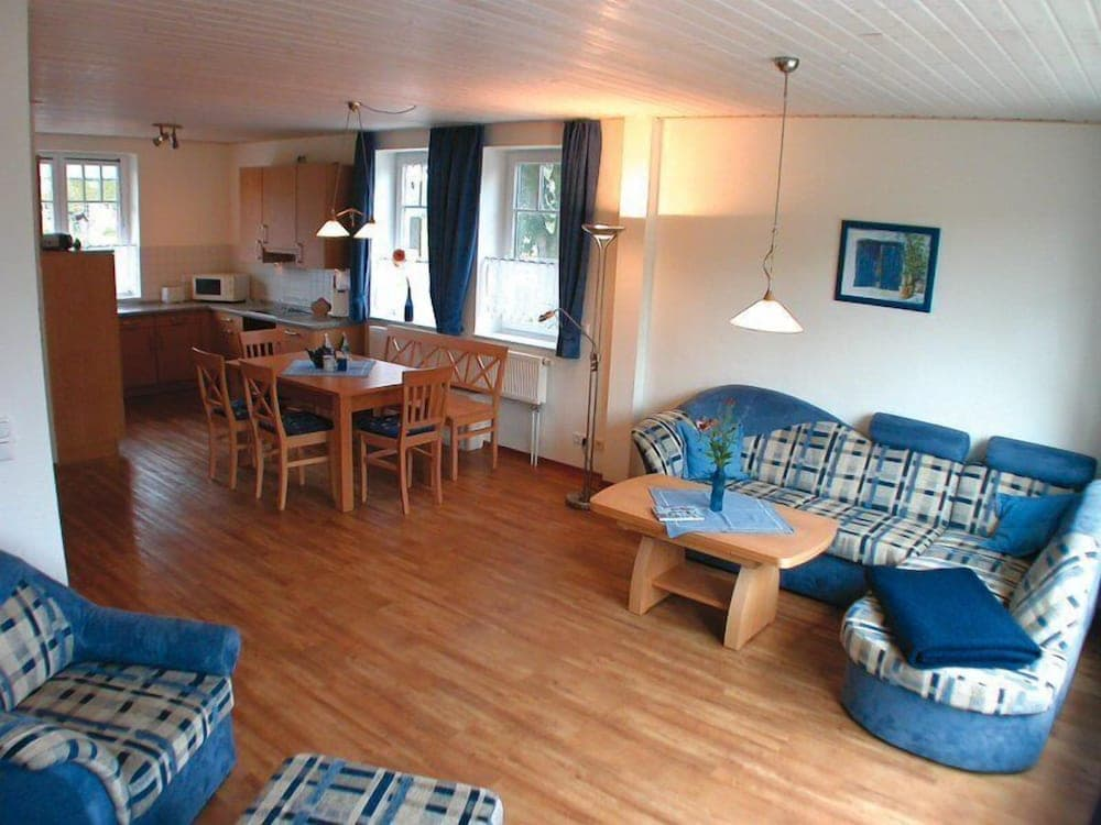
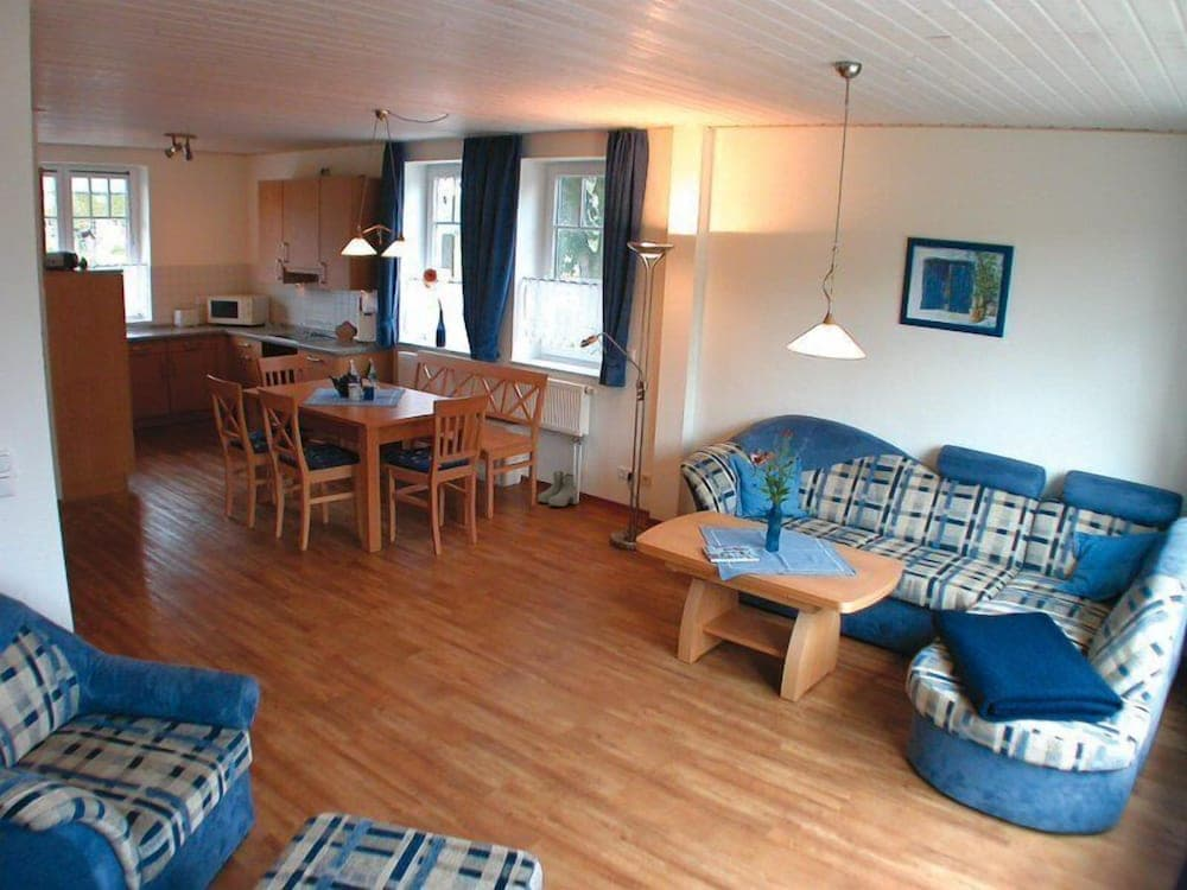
+ boots (558, 488)
